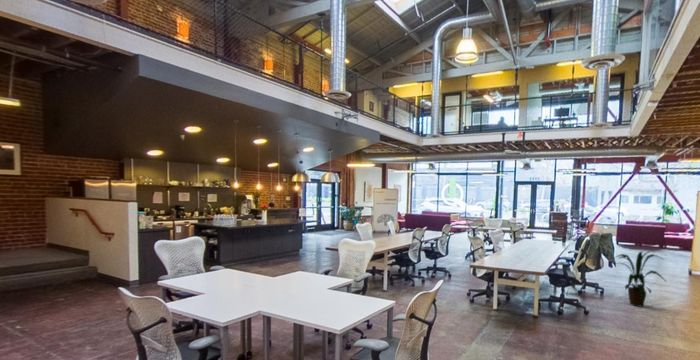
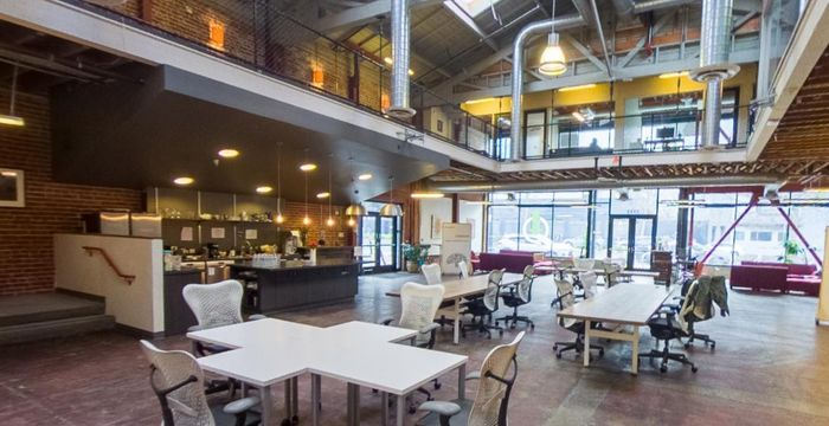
- house plant (635, 275)
